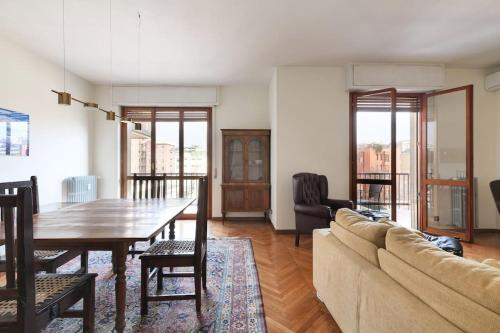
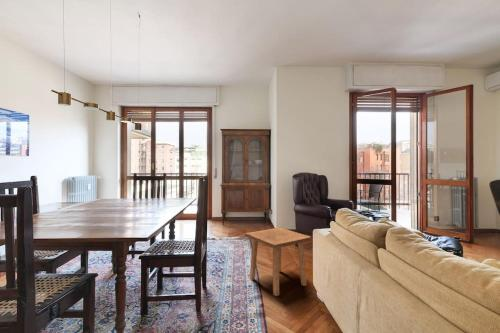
+ stool (277, 258)
